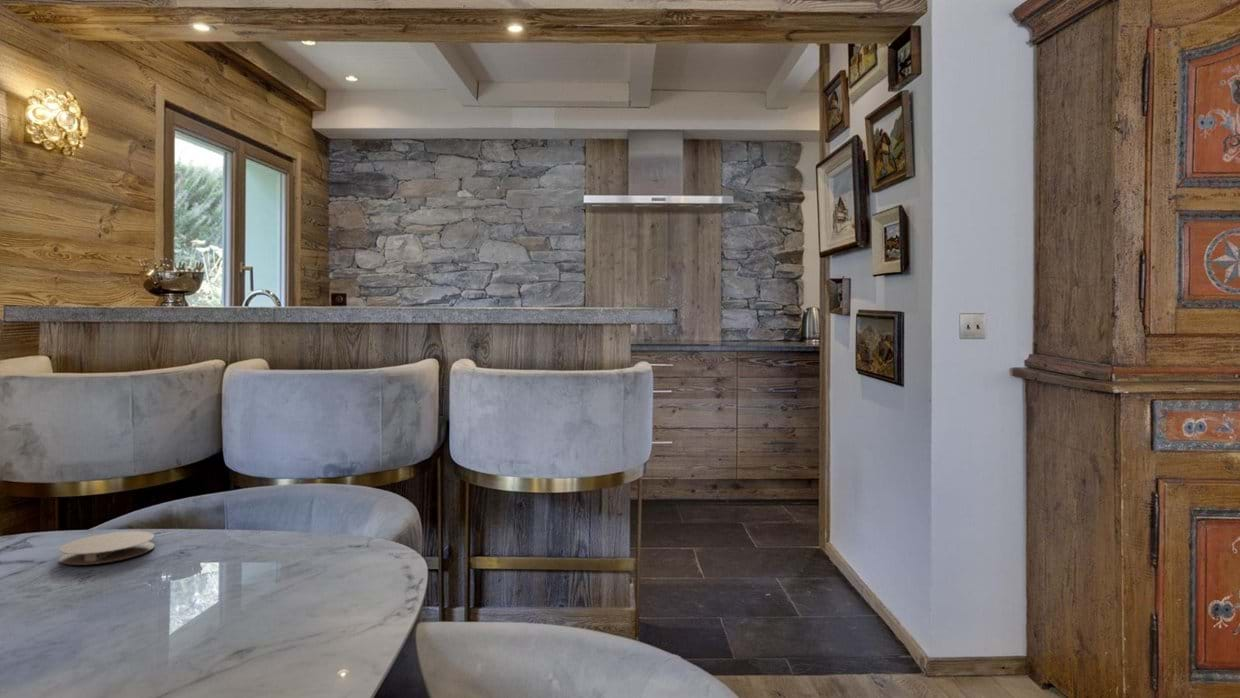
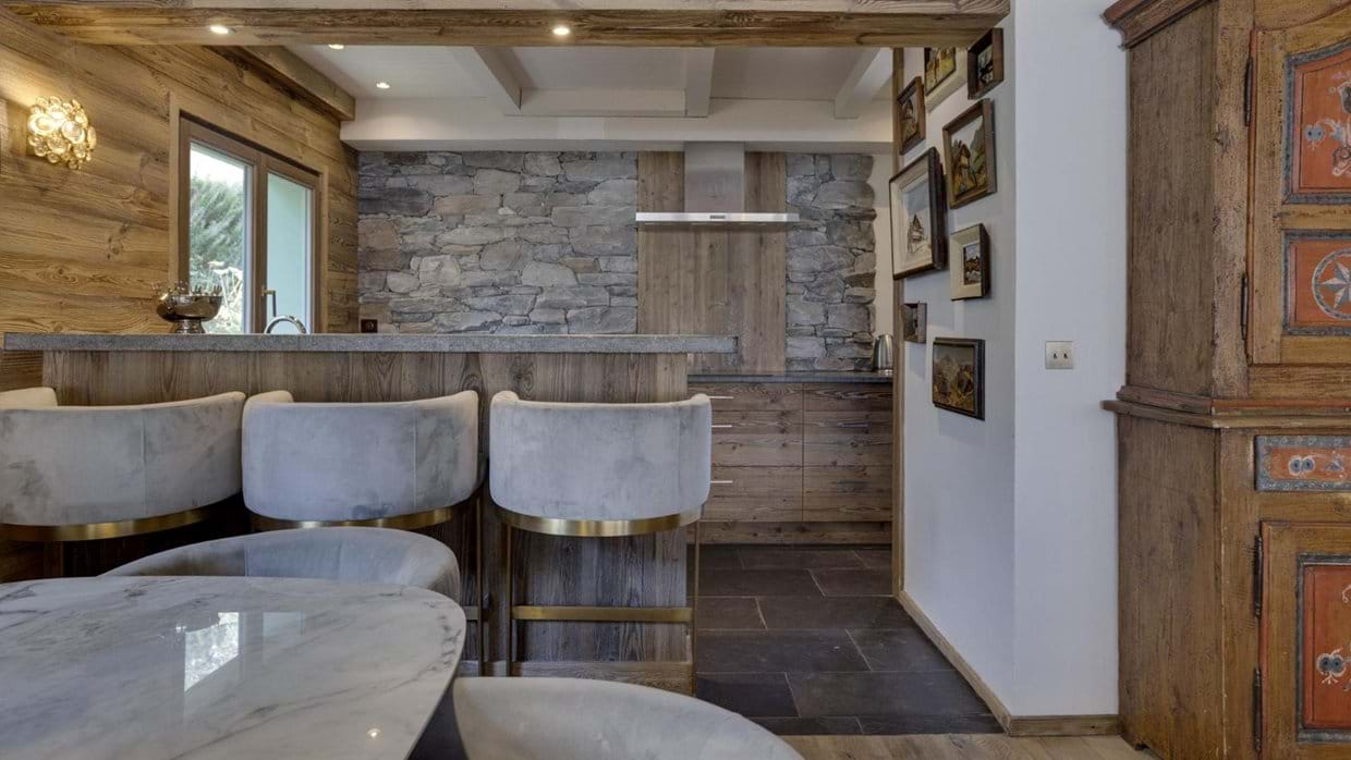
- coaster (108, 547)
